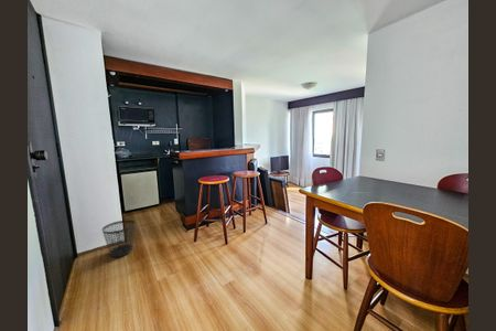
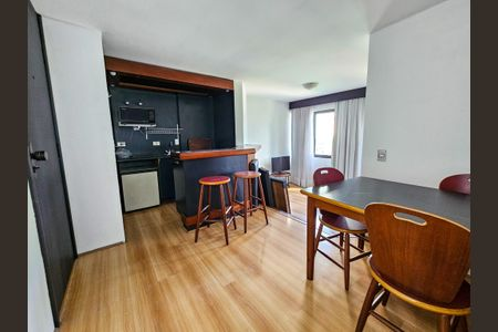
- wastebasket (119, 238)
